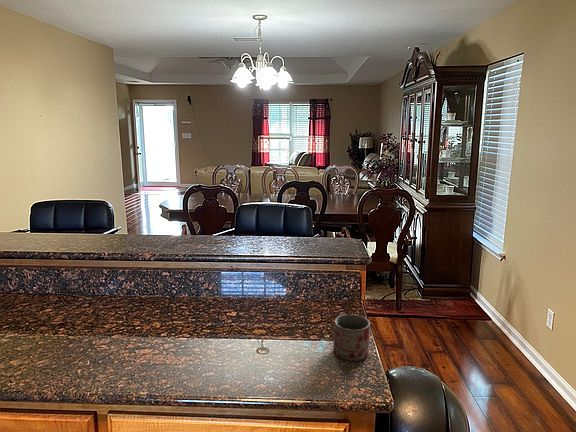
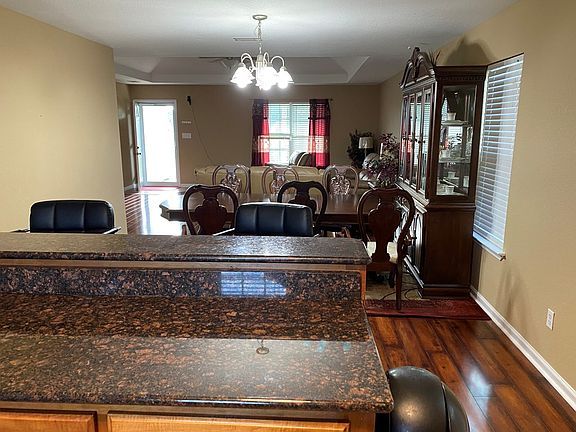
- mug (351, 333)
